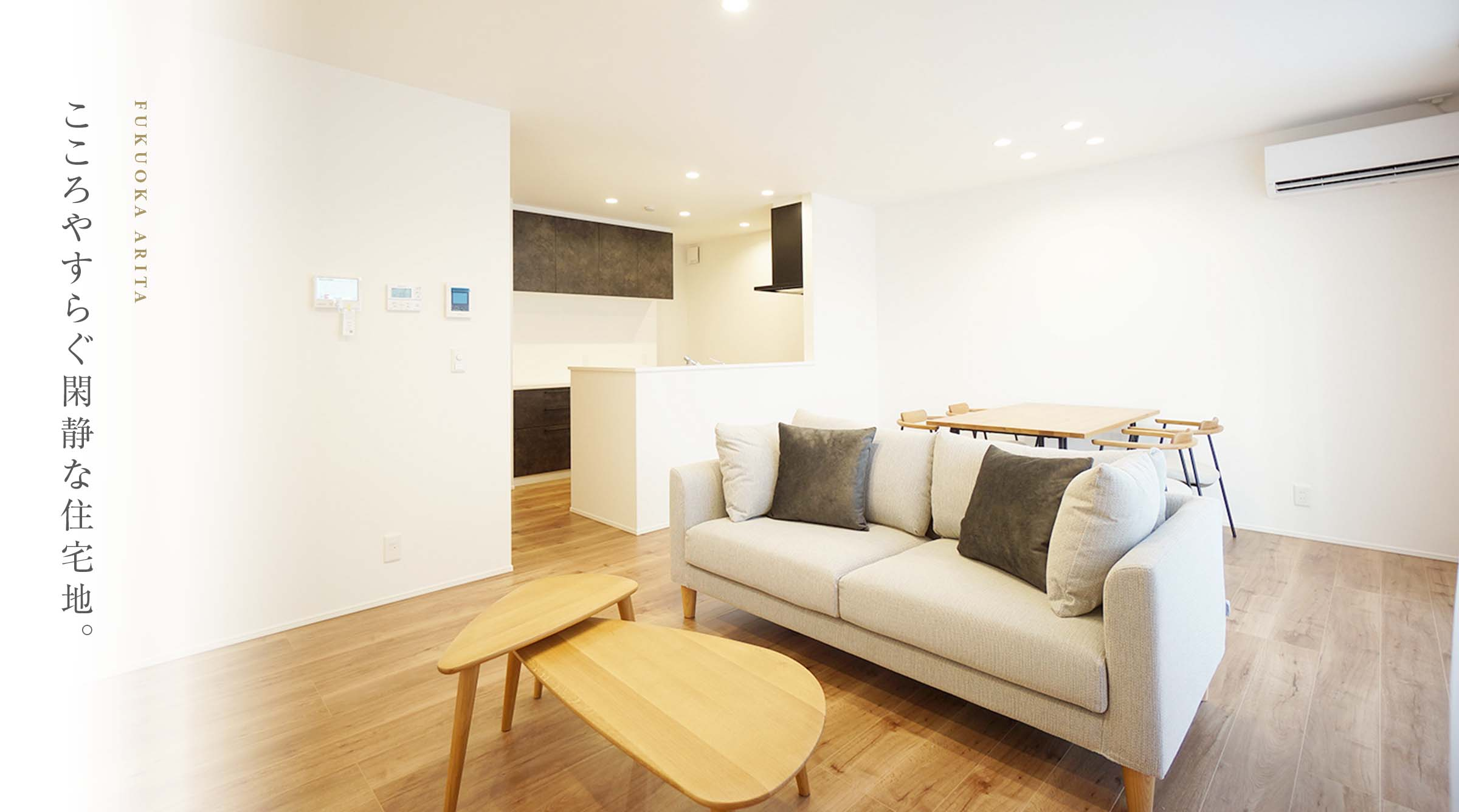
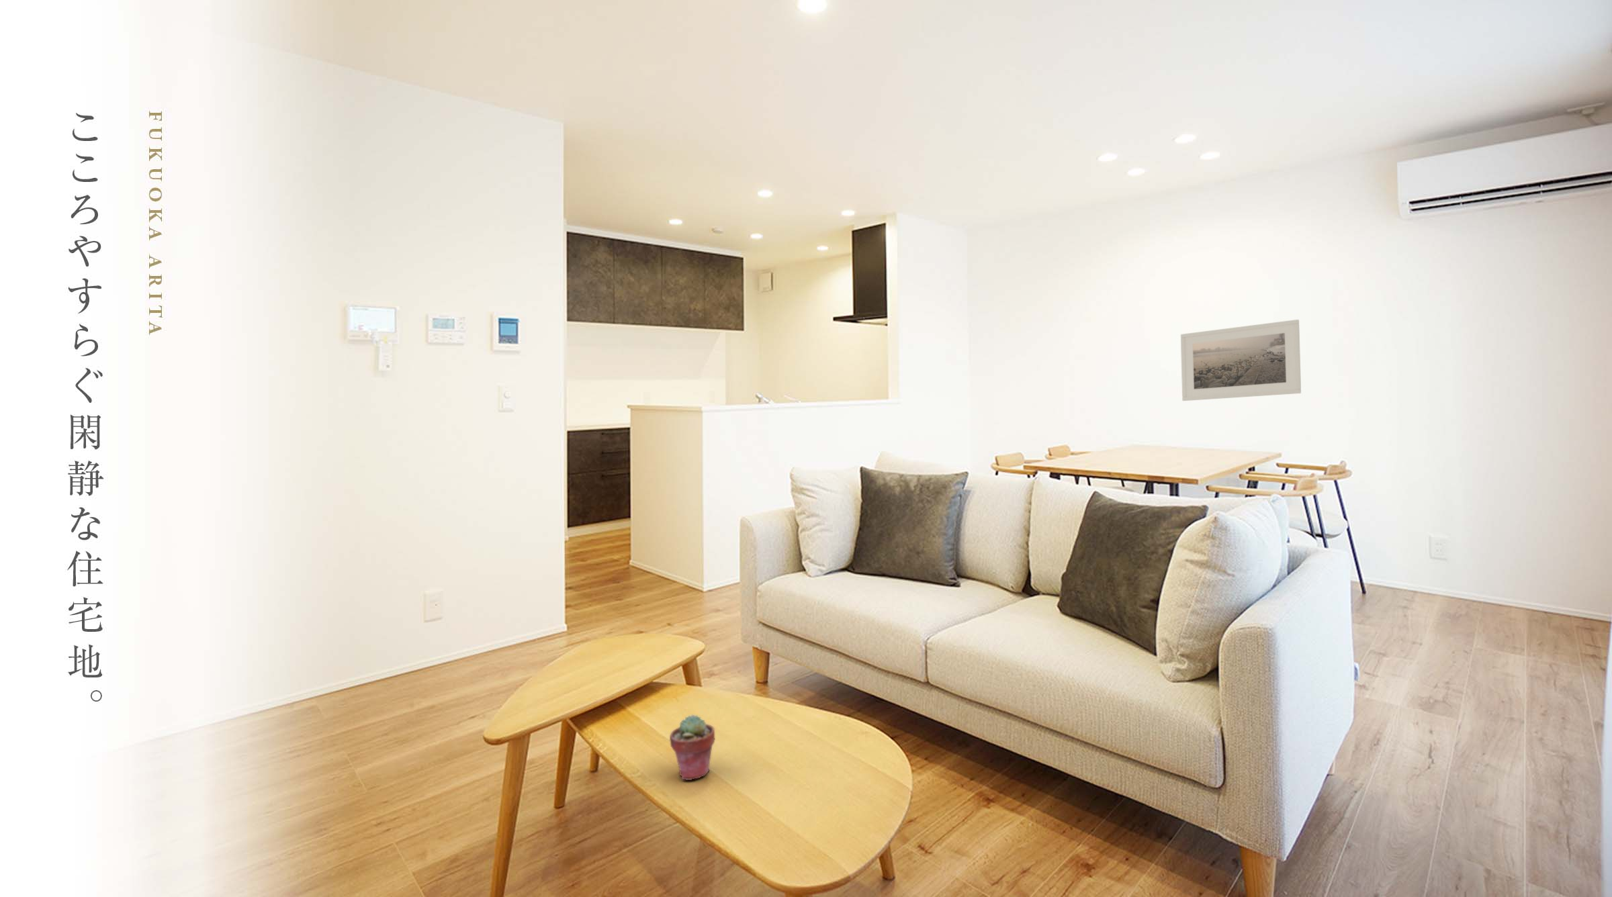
+ potted succulent (693, 743)
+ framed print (1237, 362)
